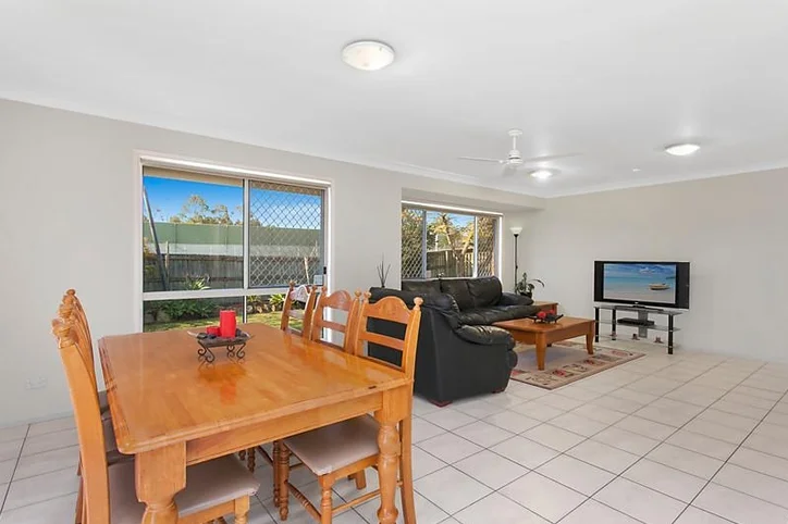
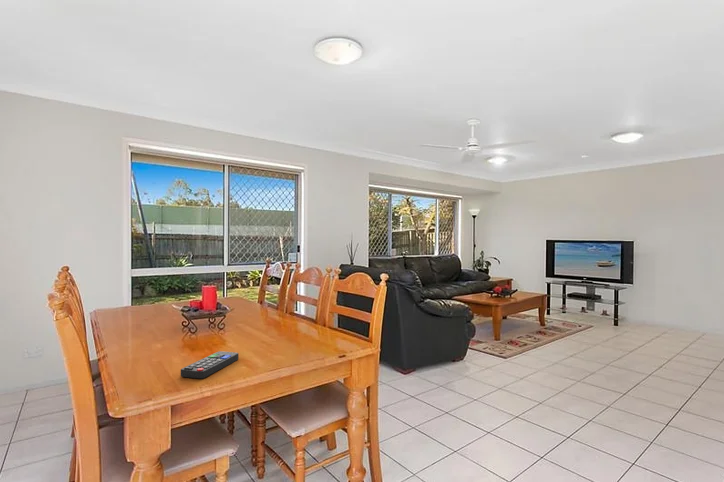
+ remote control (211, 363)
